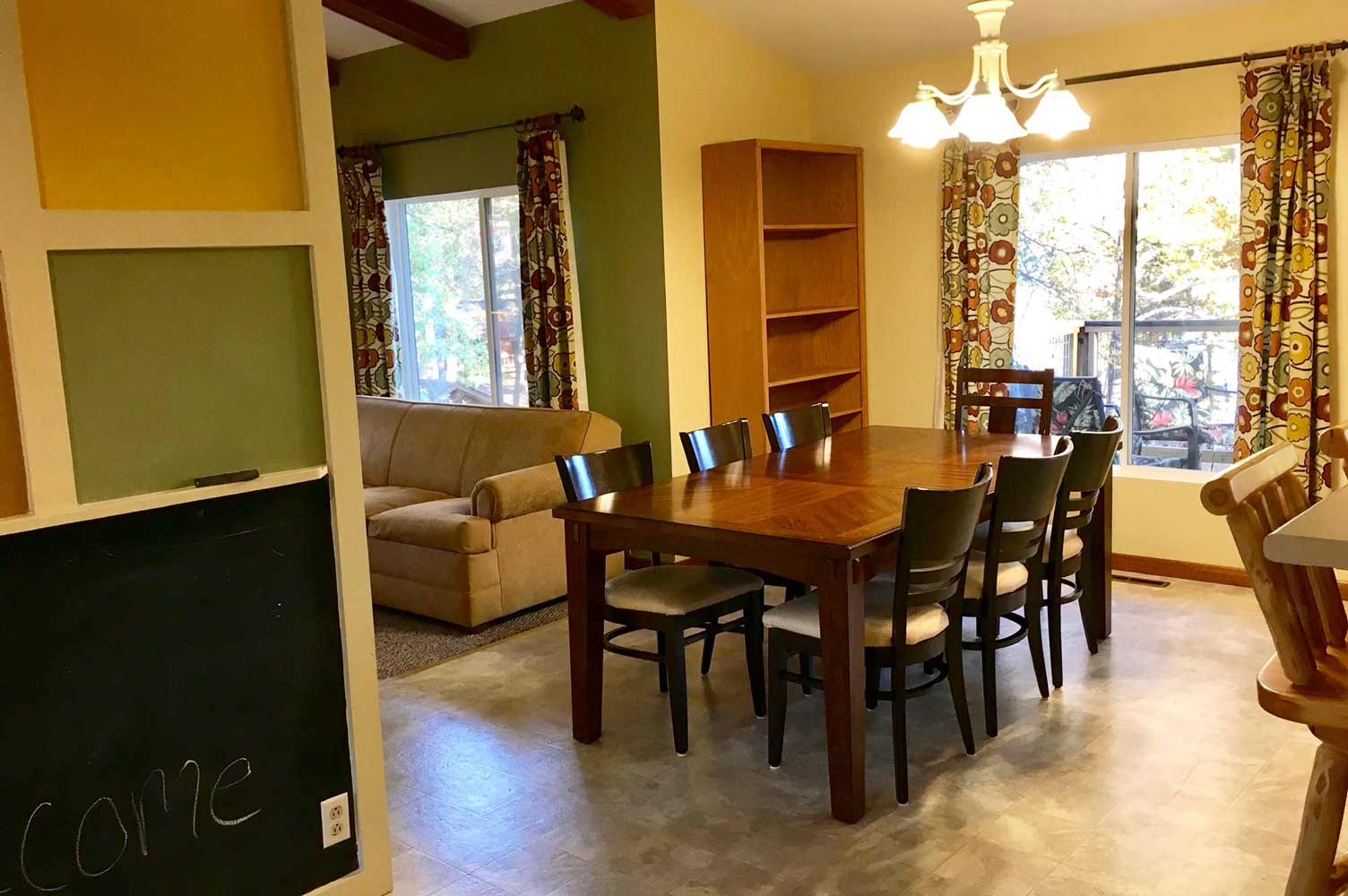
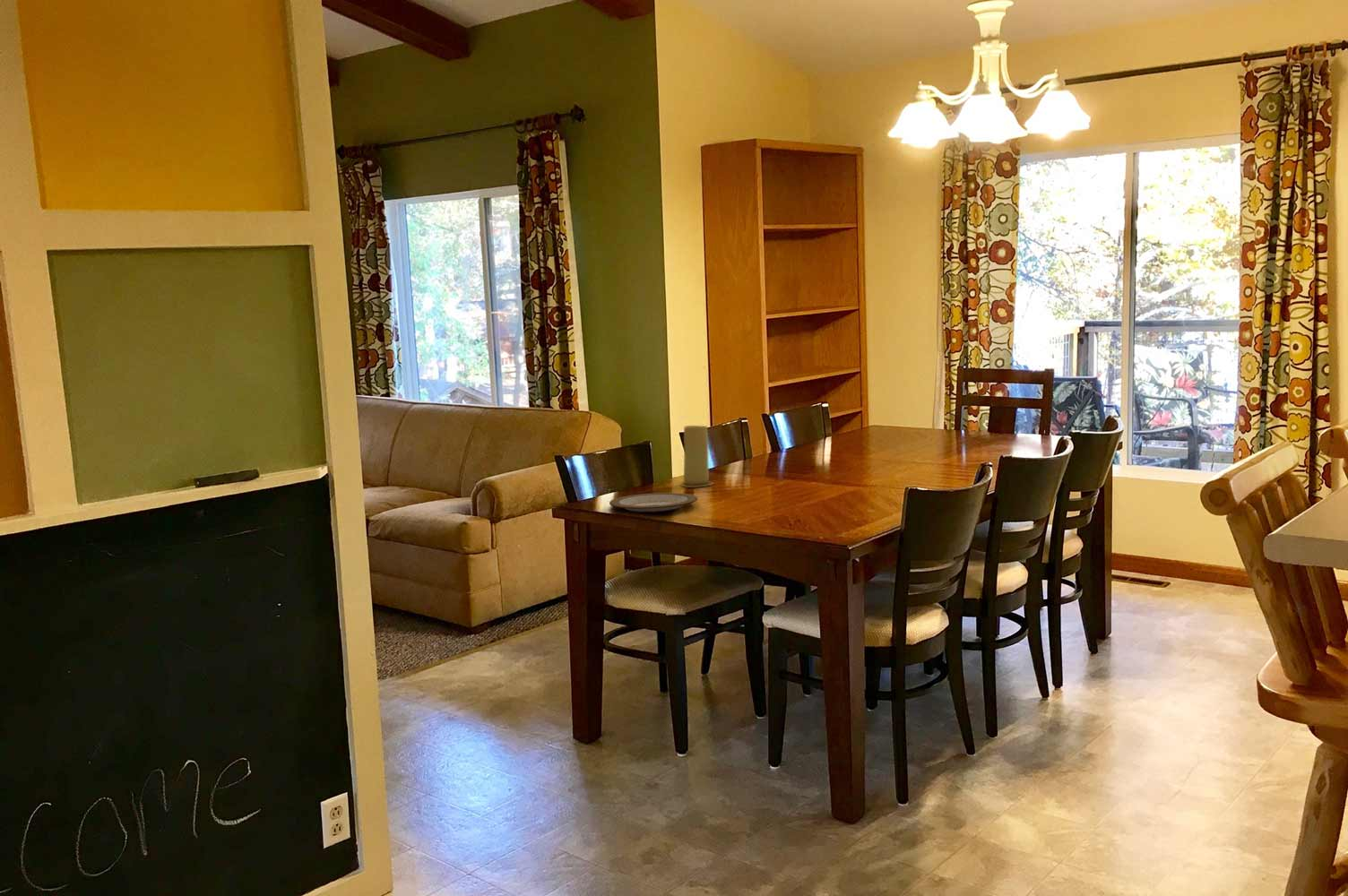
+ plate (653, 504)
+ candle (695, 454)
